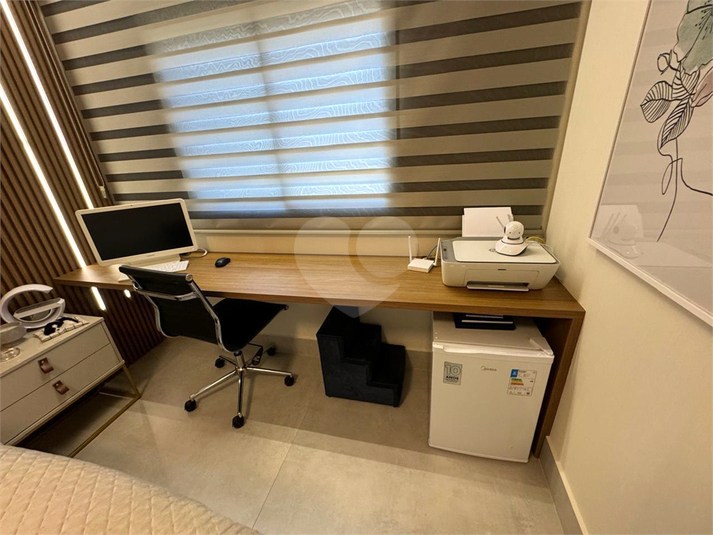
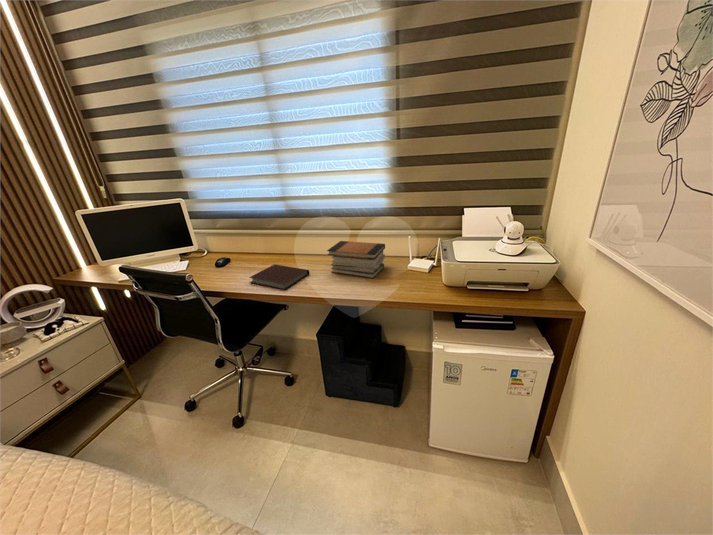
+ book stack (357, 258)
+ notebook (279, 275)
